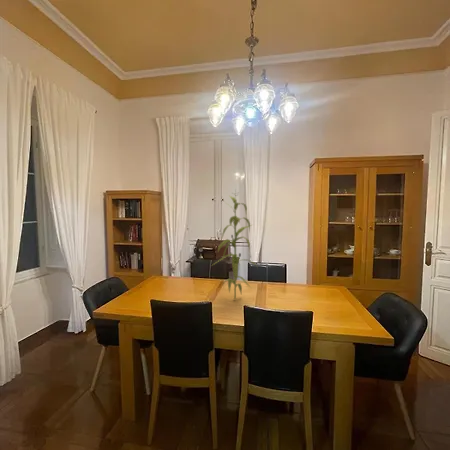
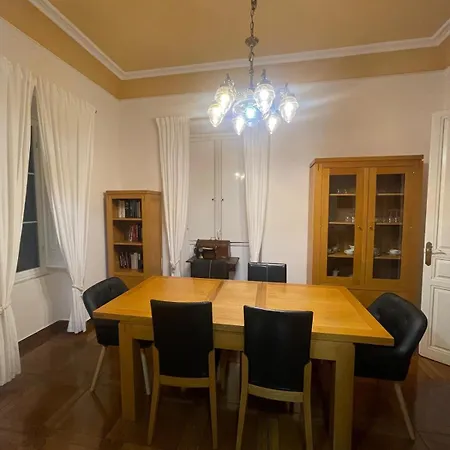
- plant (235, 244)
